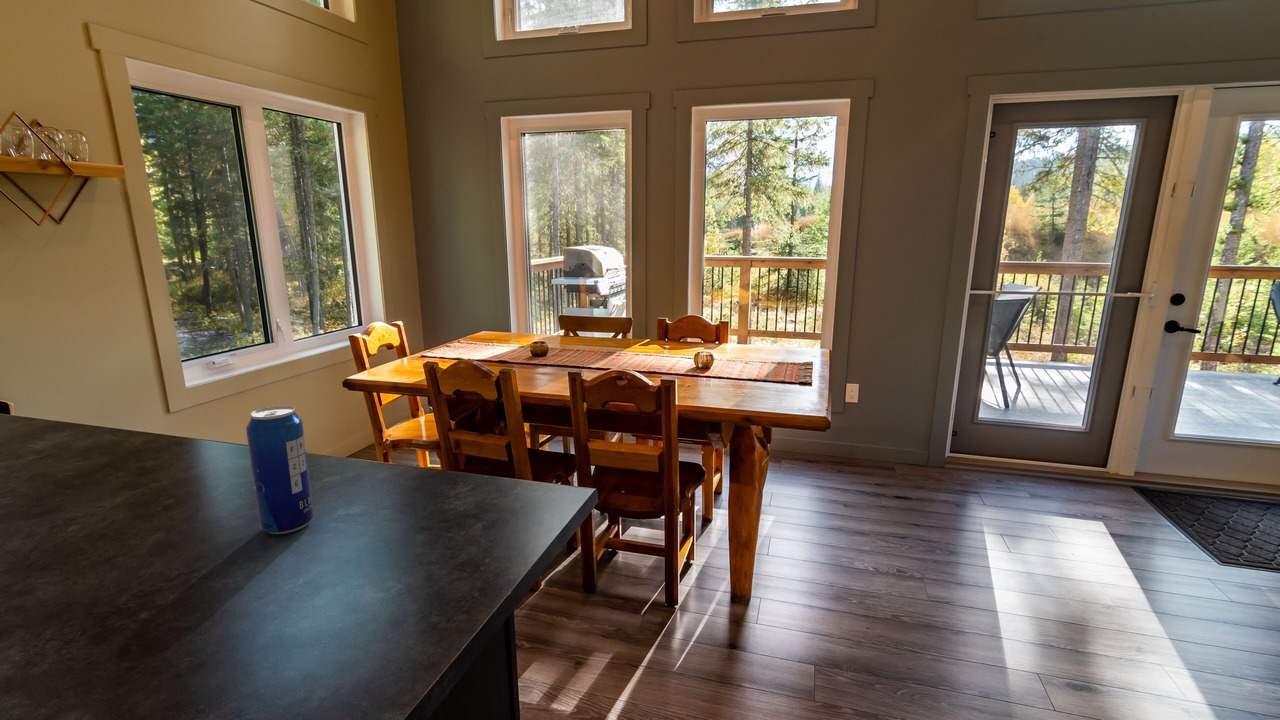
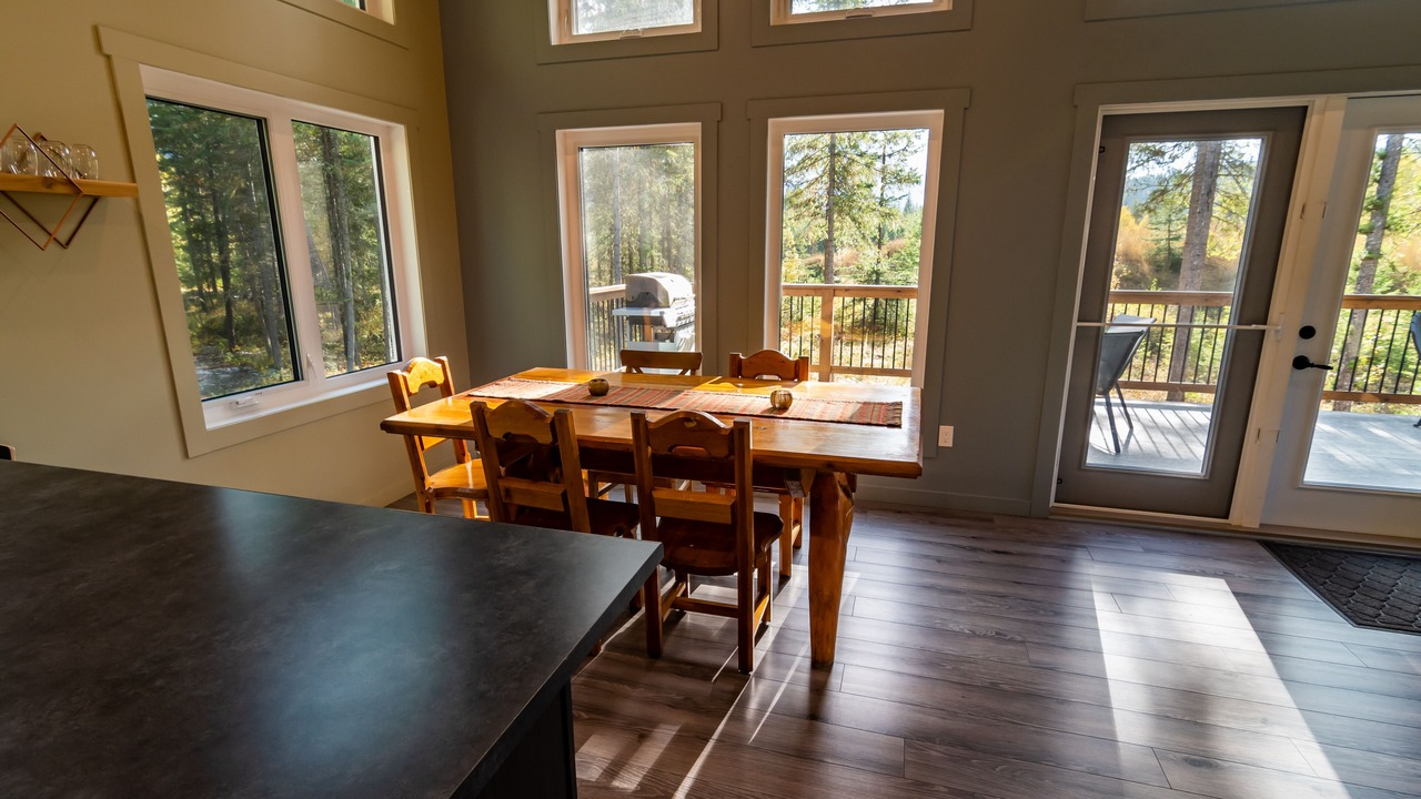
- beverage can (280, 469)
